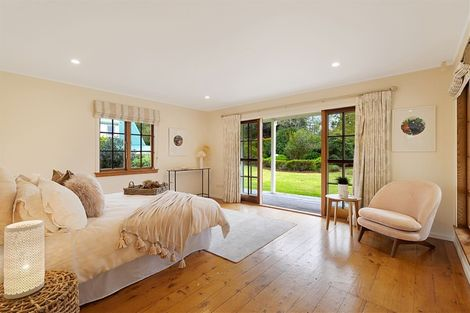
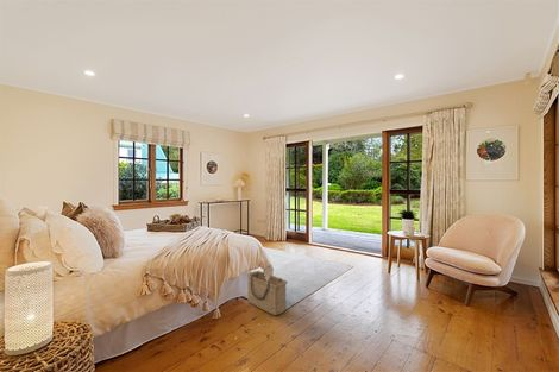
+ basket (265, 291)
